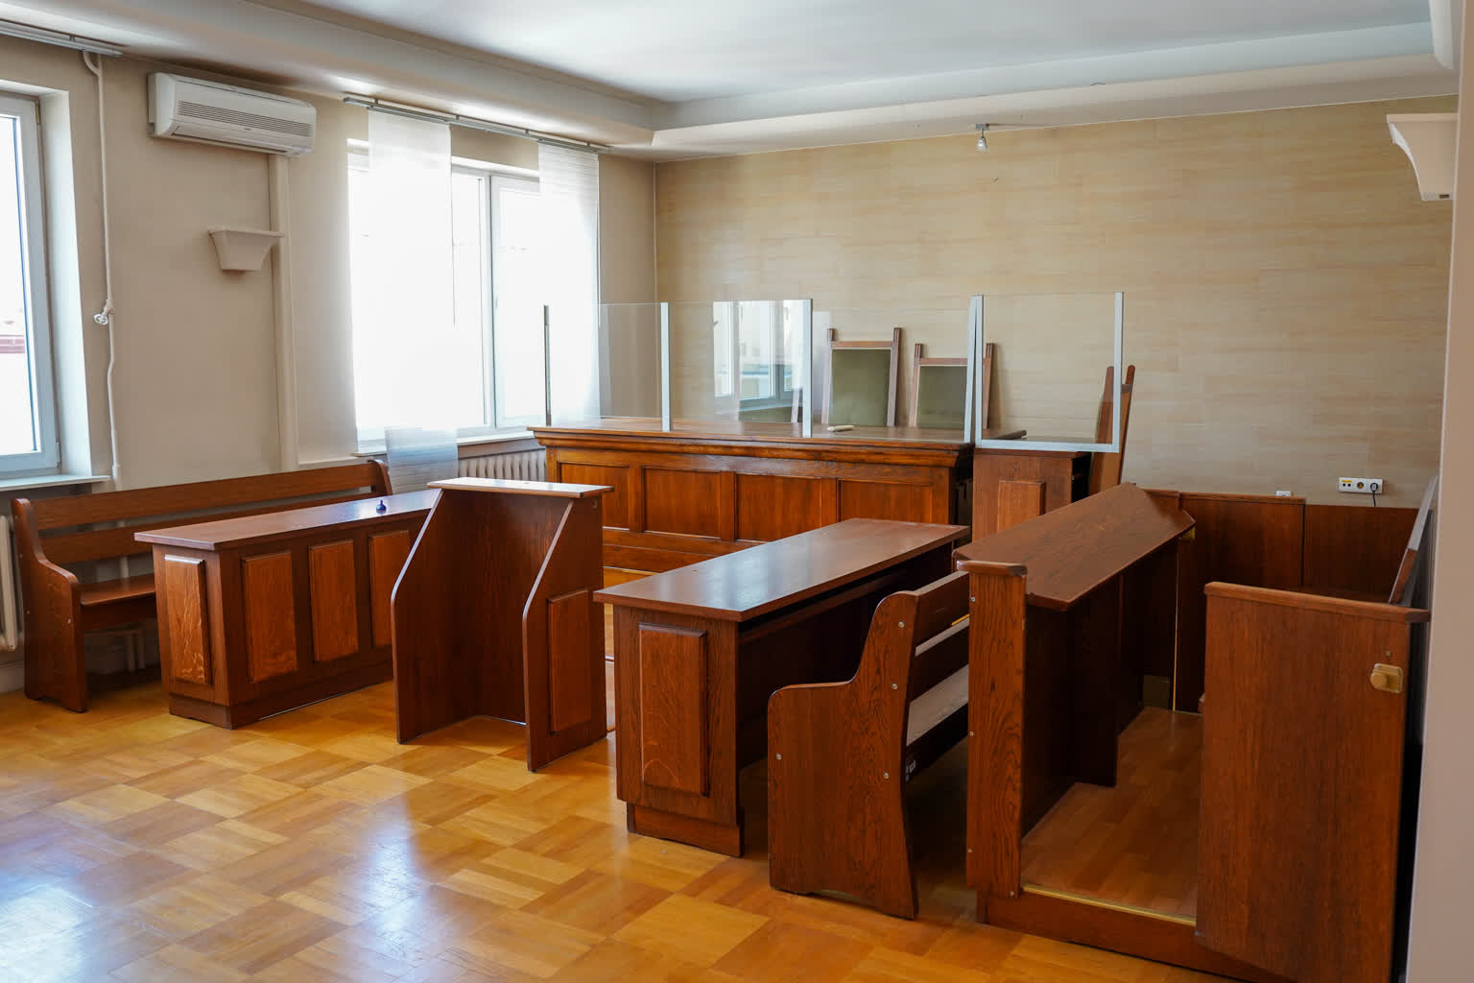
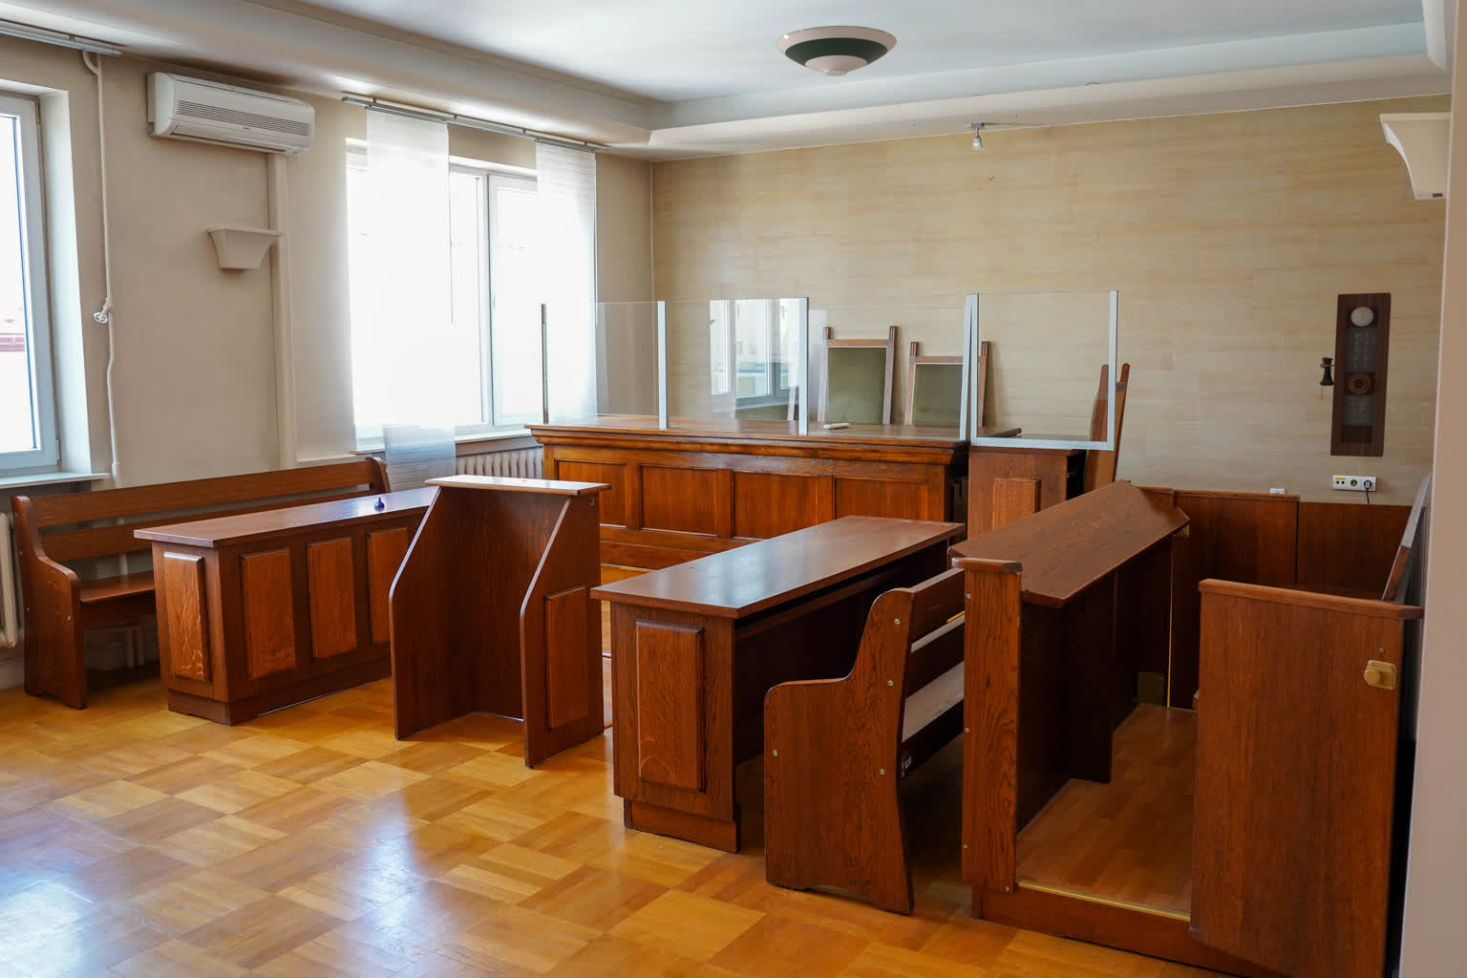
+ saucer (836, 58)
+ pendulum clock (1352, 375)
